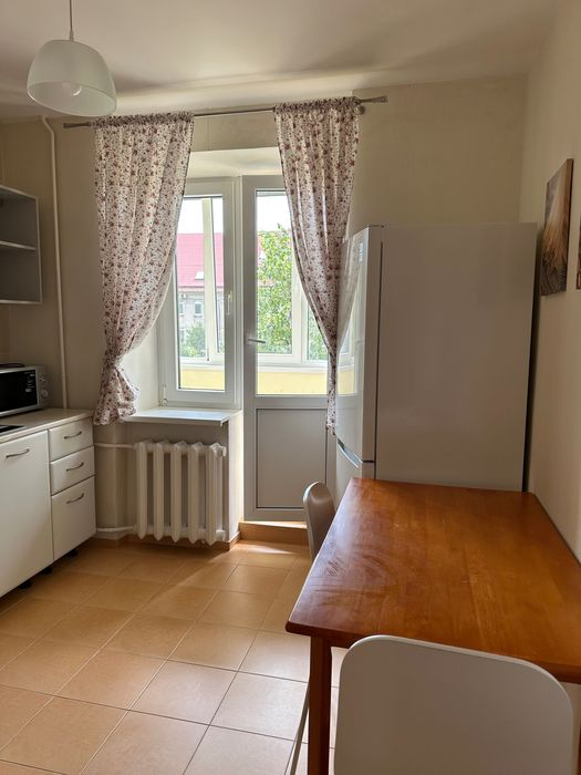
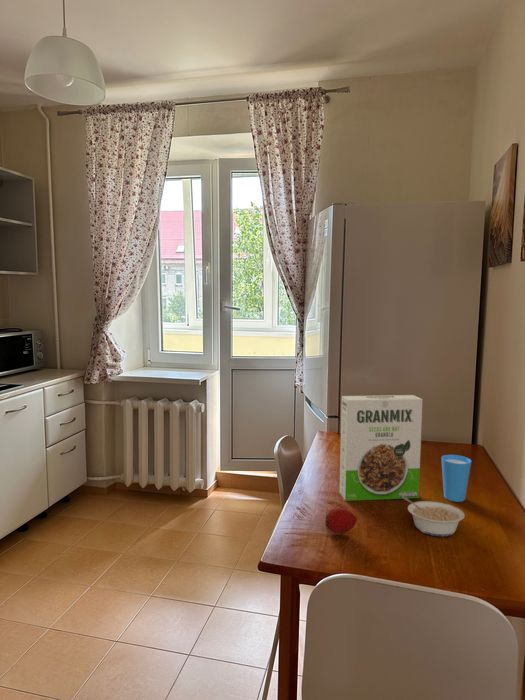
+ fruit (340, 521)
+ legume (433, 517)
+ cup (455, 478)
+ cereal box (380, 446)
